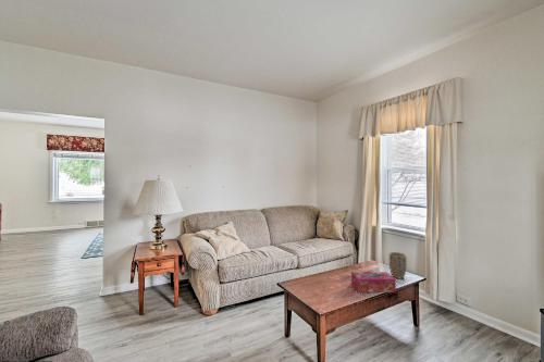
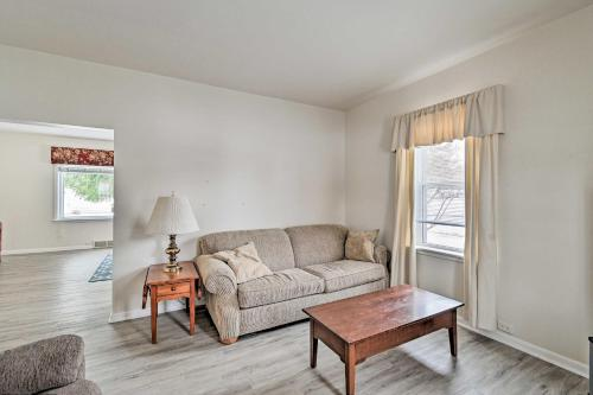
- tissue box (372, 282)
- plant pot (397, 265)
